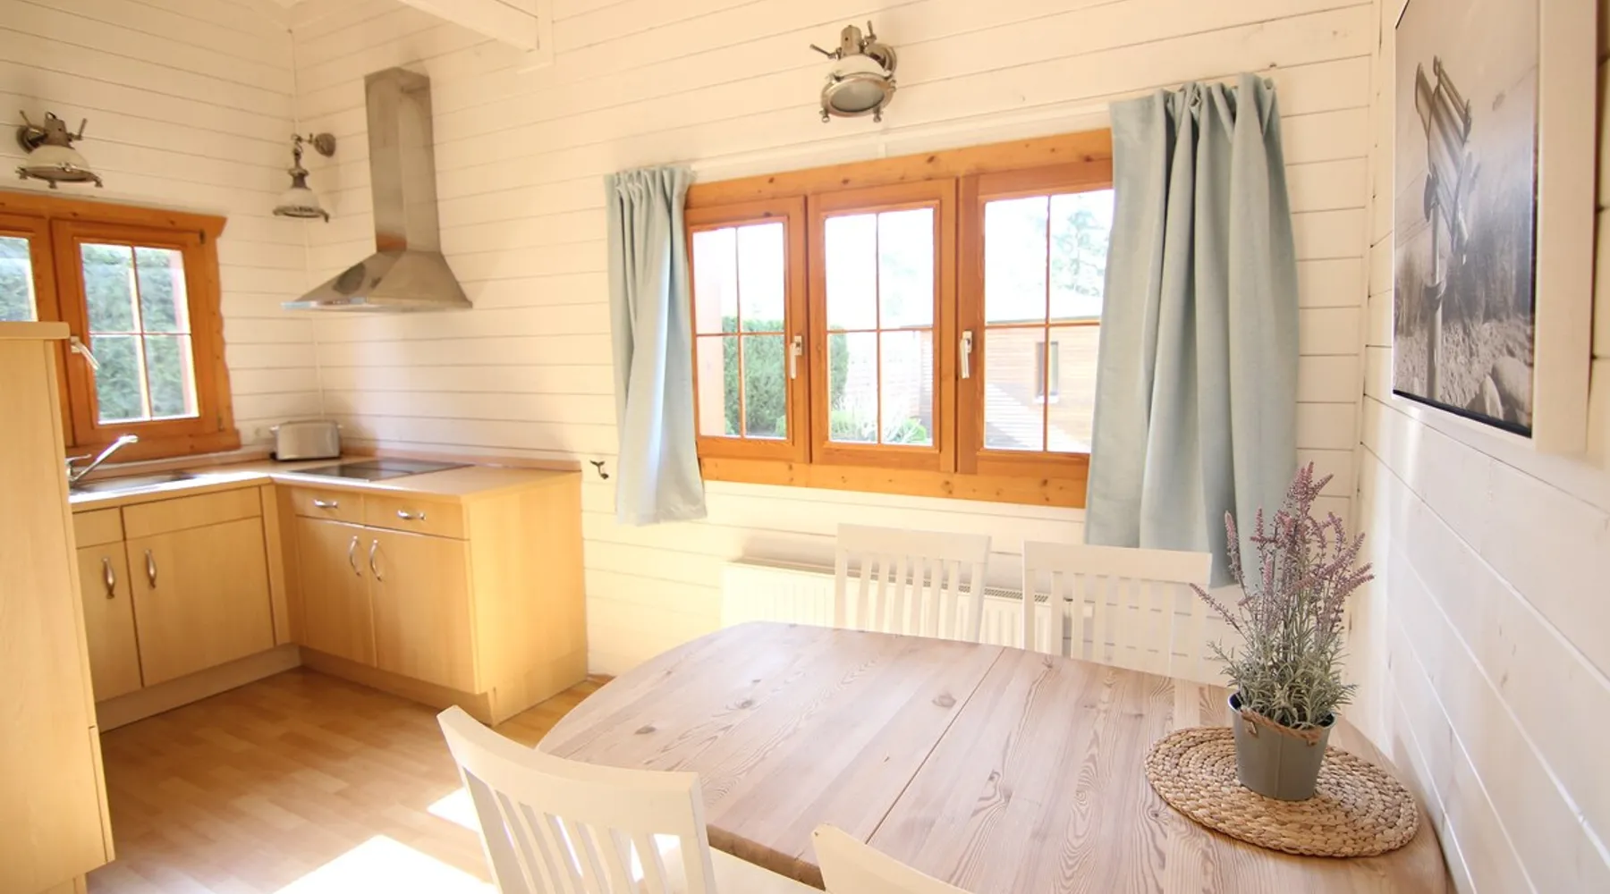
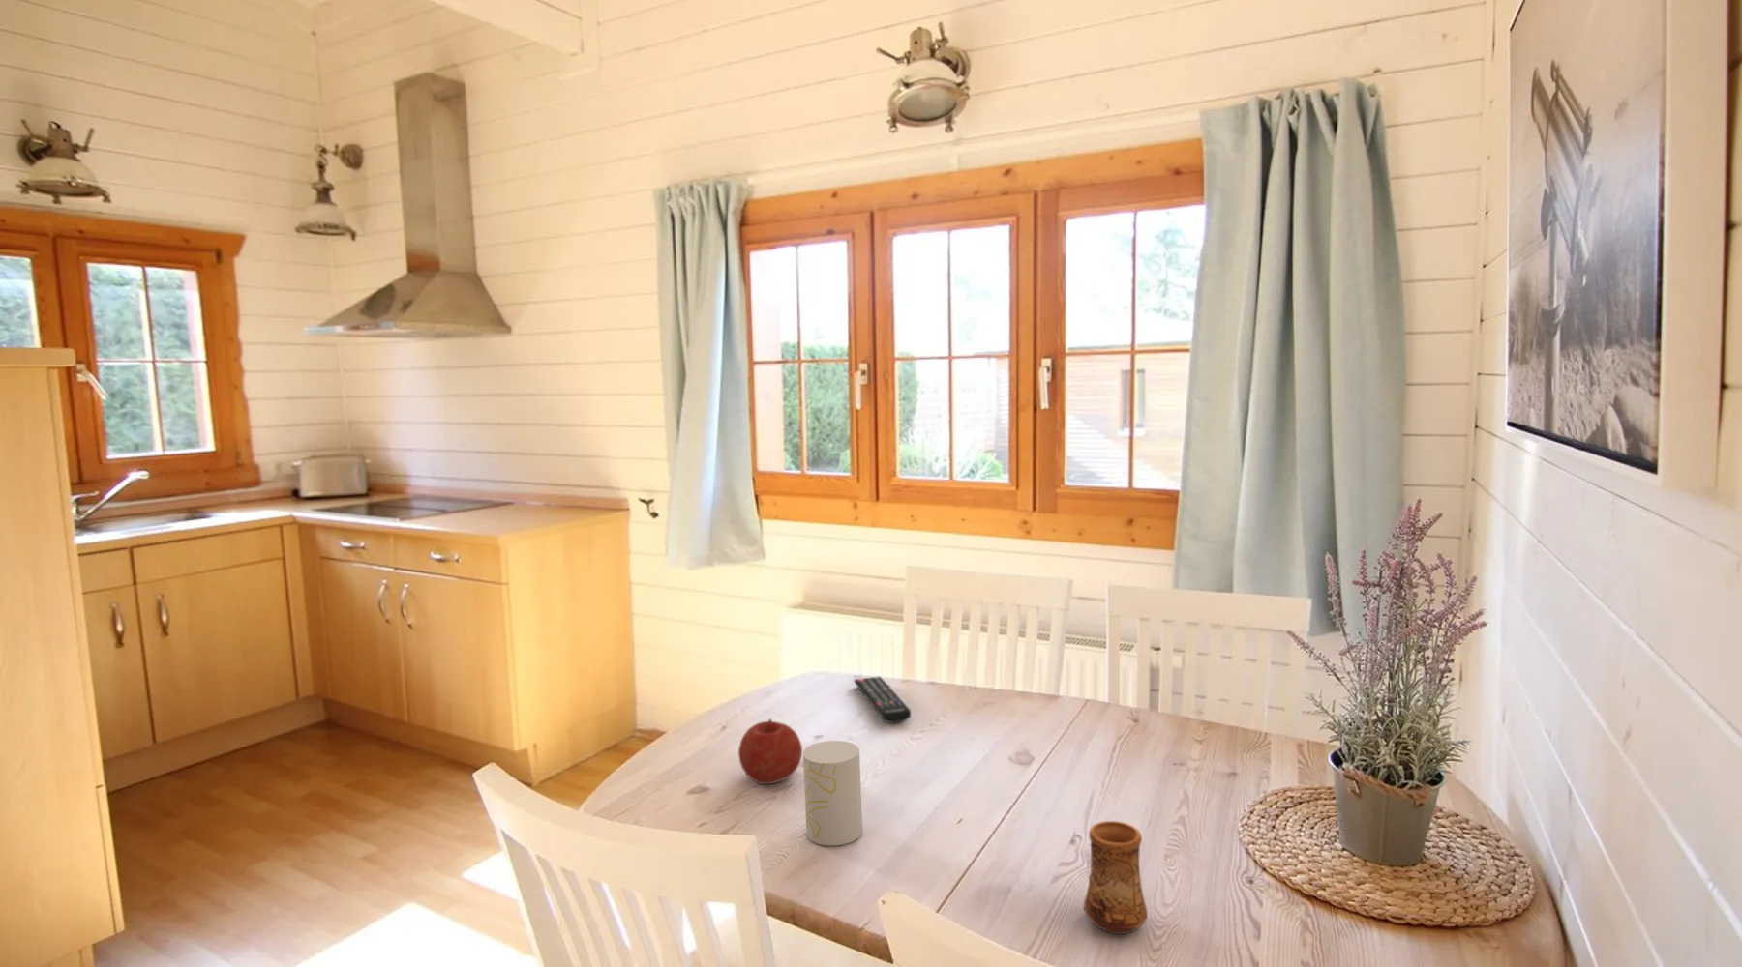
+ fruit (770, 748)
+ remote control (881, 697)
+ cup (833, 791)
+ cup (1115, 876)
